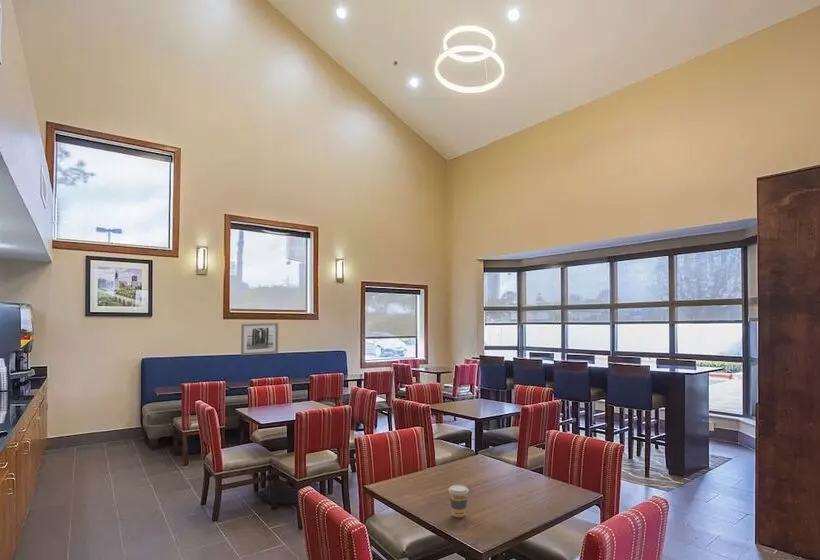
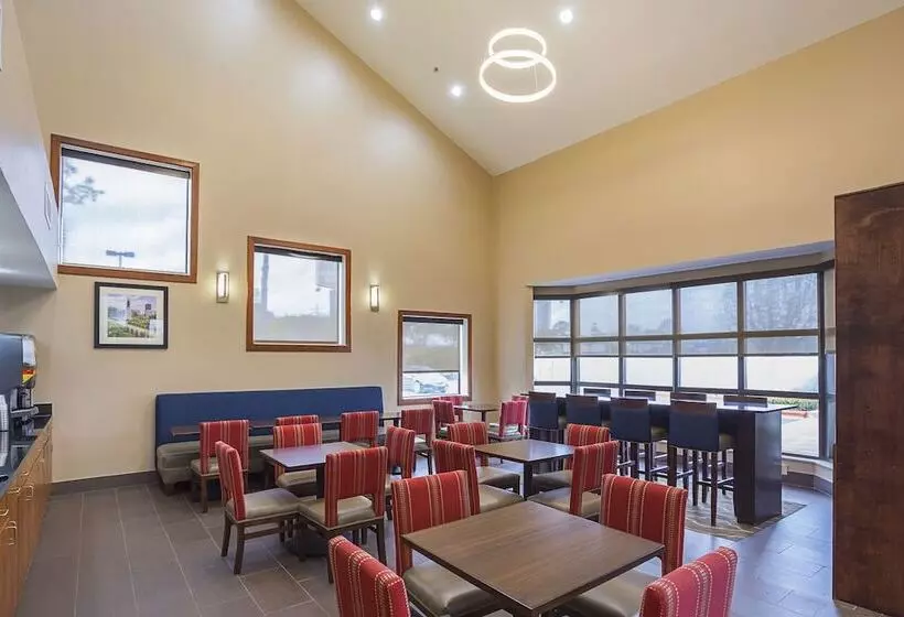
- wall art (260, 338)
- coffee cup (458, 501)
